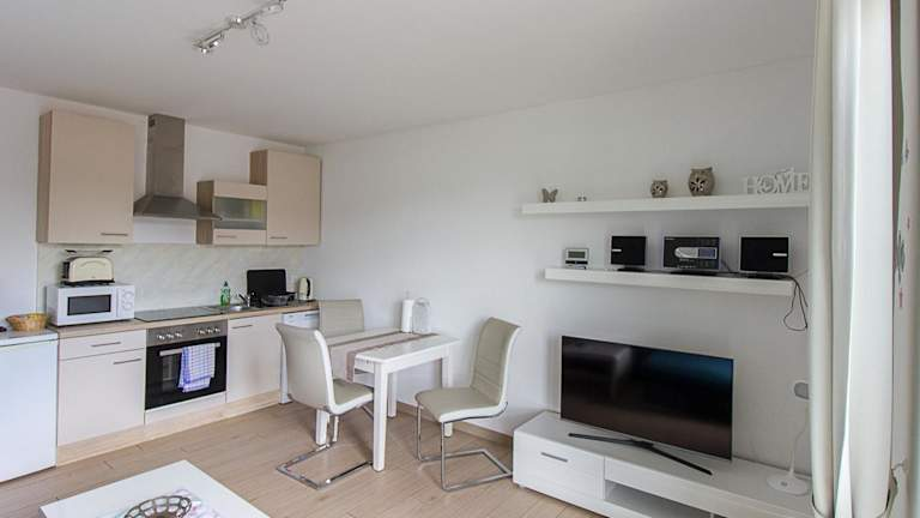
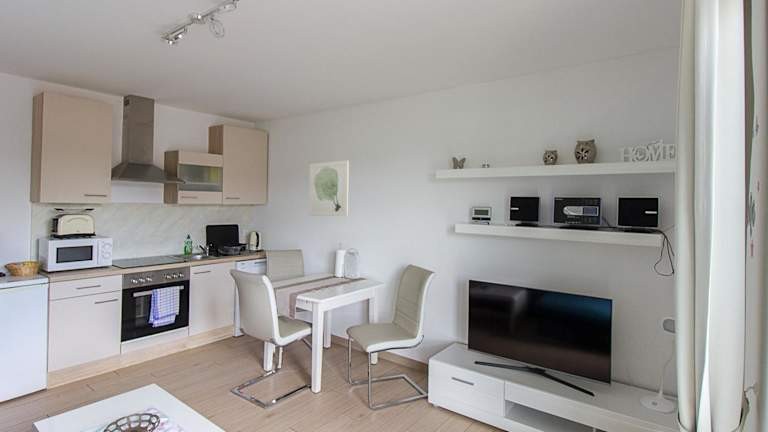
+ wall art (328, 189)
